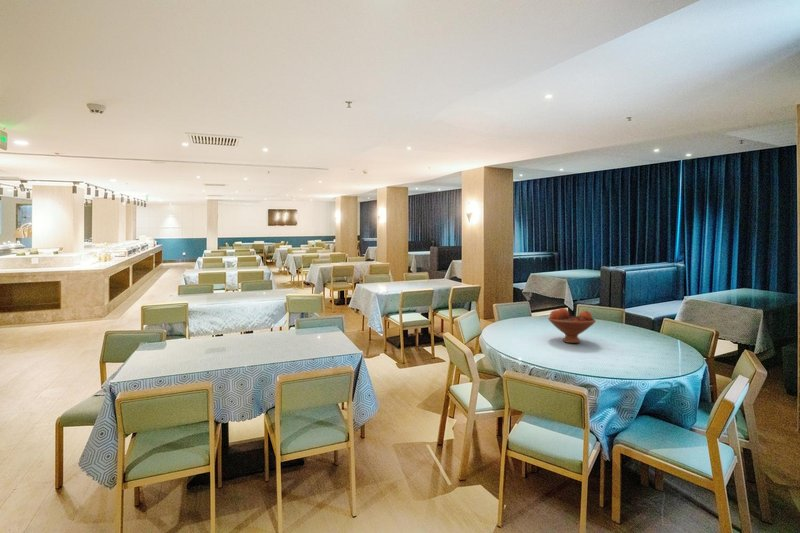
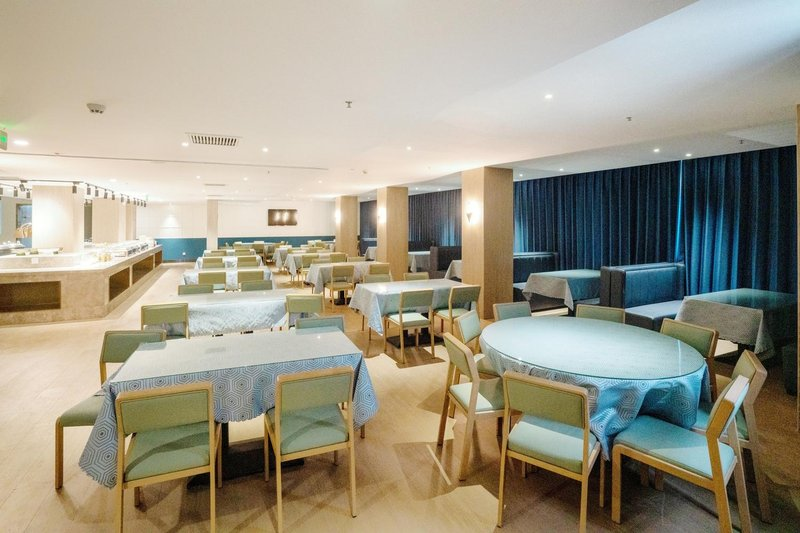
- fruit bowl (571, 325)
